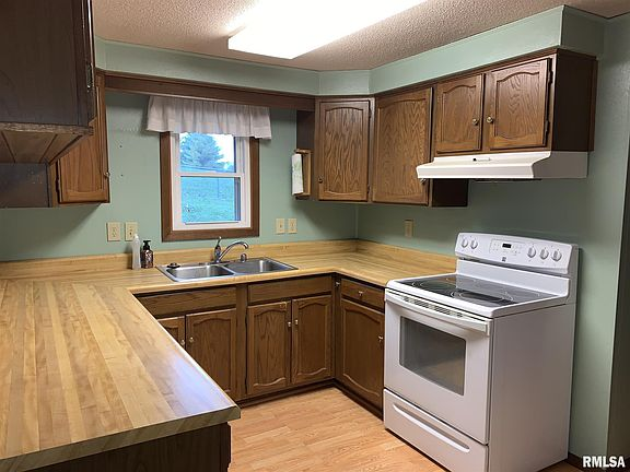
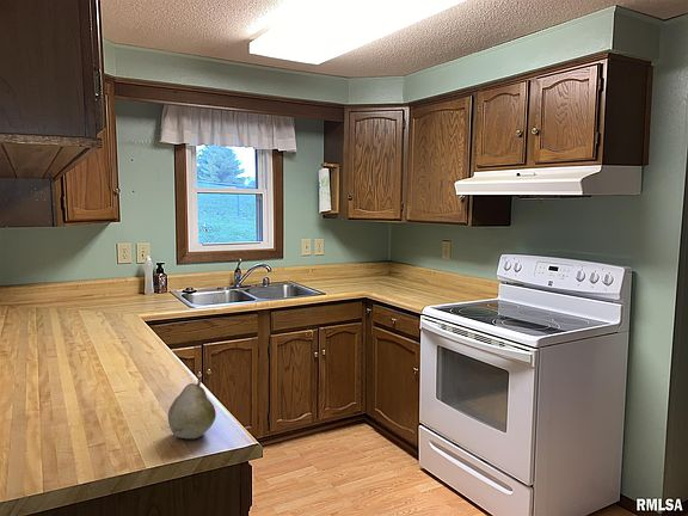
+ fruit (191, 408)
